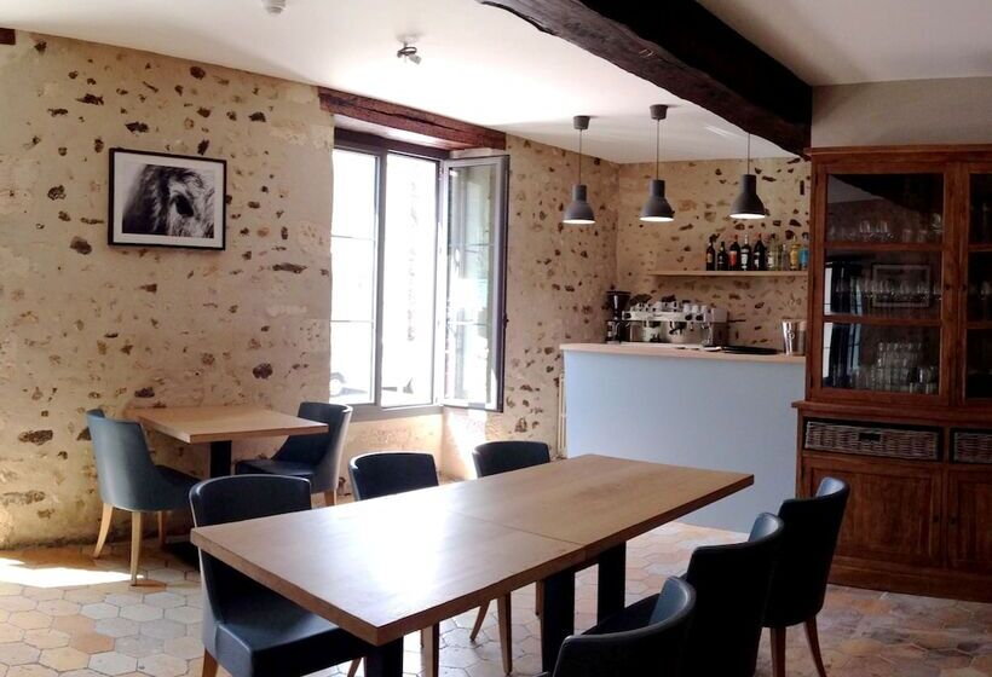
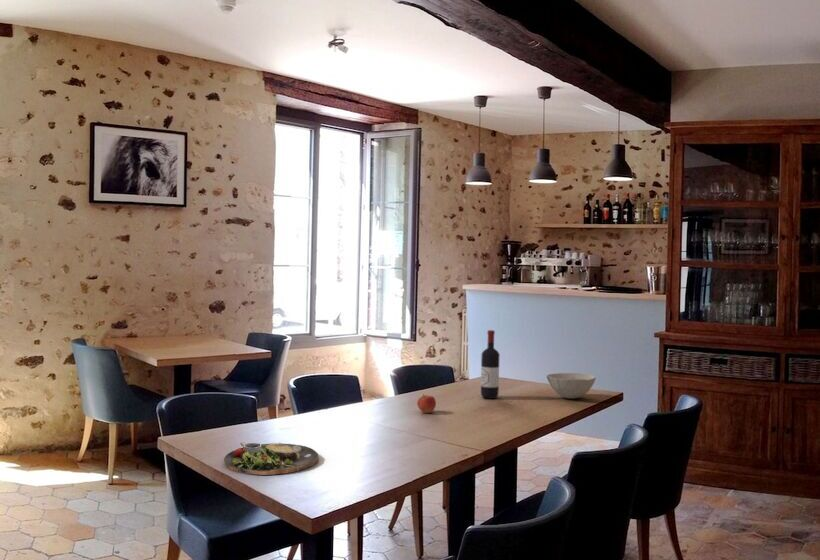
+ bowl (570, 386)
+ wine bottle (490, 363)
+ dinner plate (271, 450)
+ apple (426, 403)
